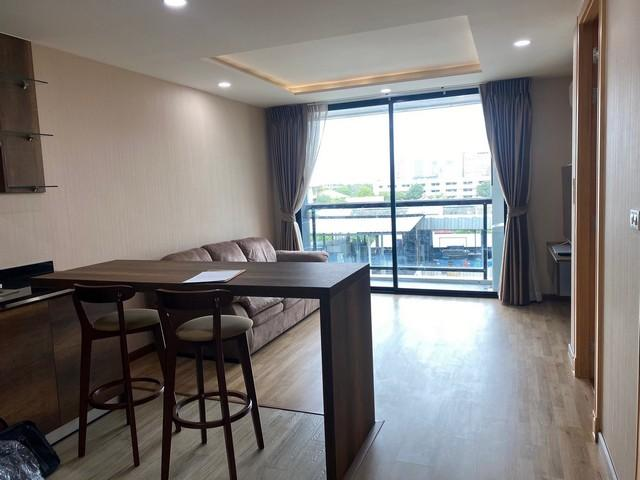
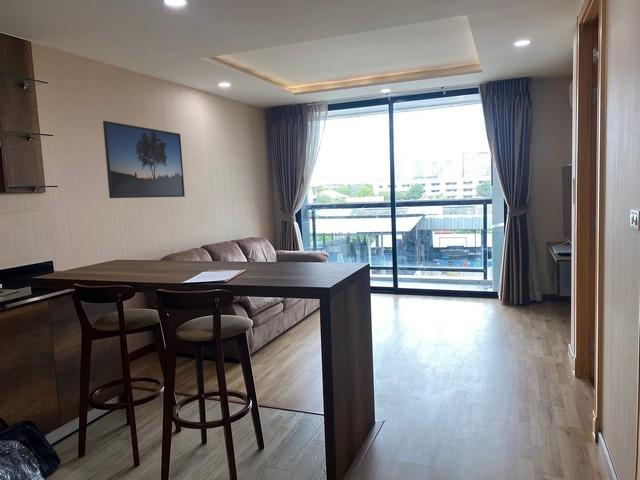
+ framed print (148, 162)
